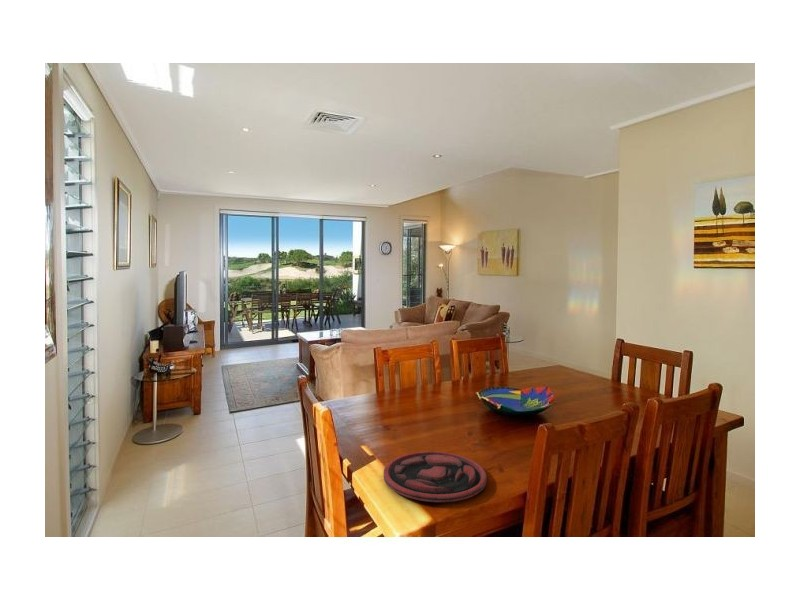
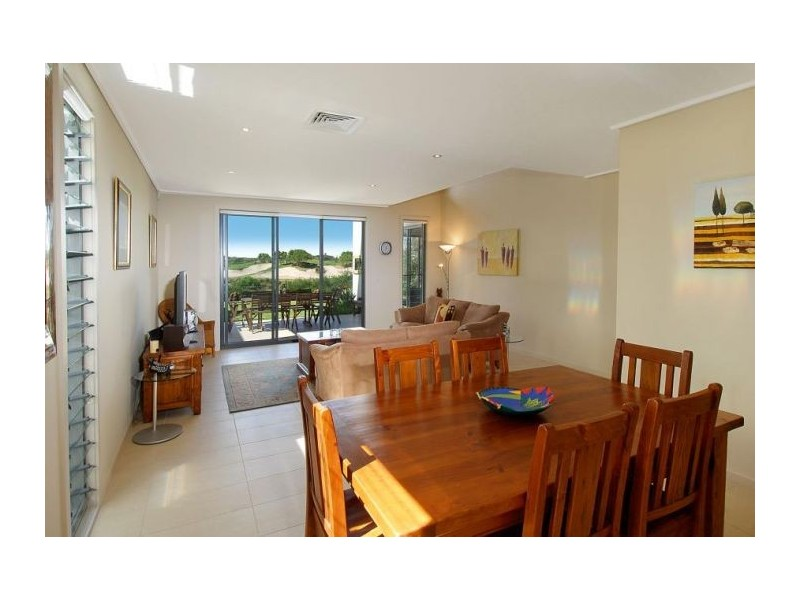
- plate (434, 473)
